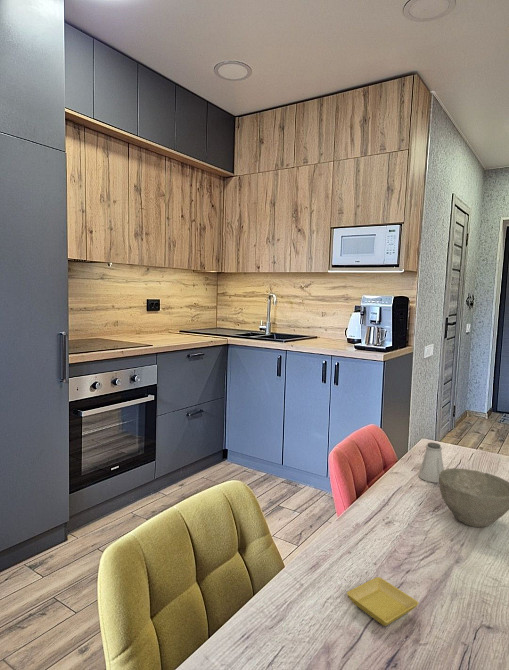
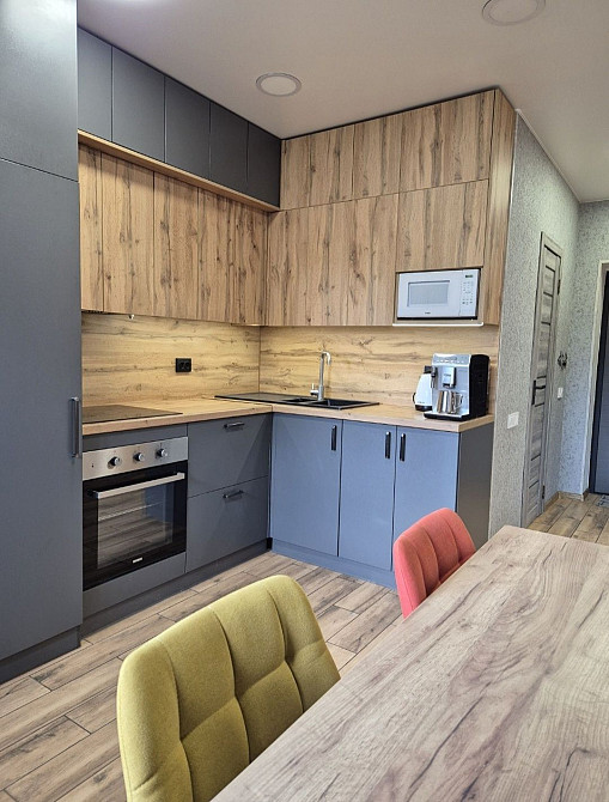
- saucer (381, 603)
- bowl (475, 500)
- saltshaker (432, 461)
